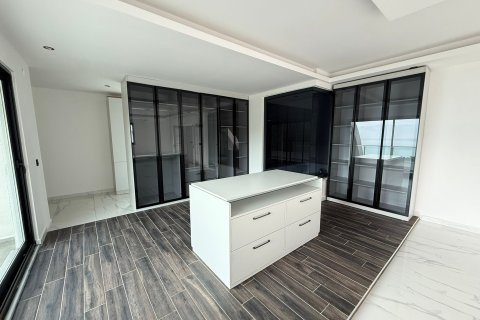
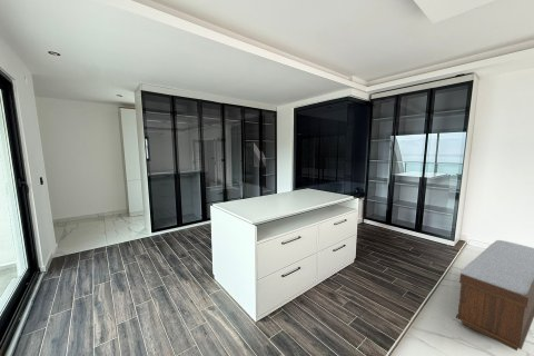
+ bench (505, 283)
